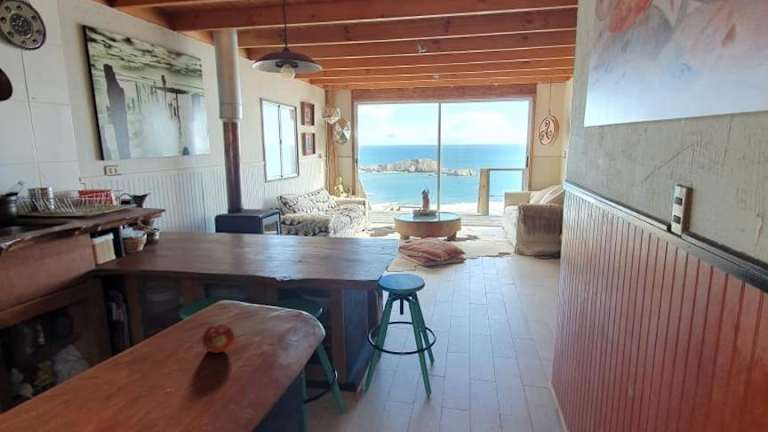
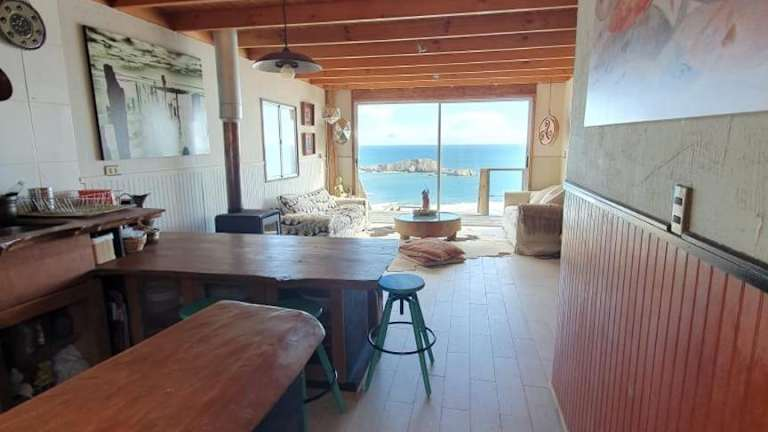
- fruit (218, 337)
